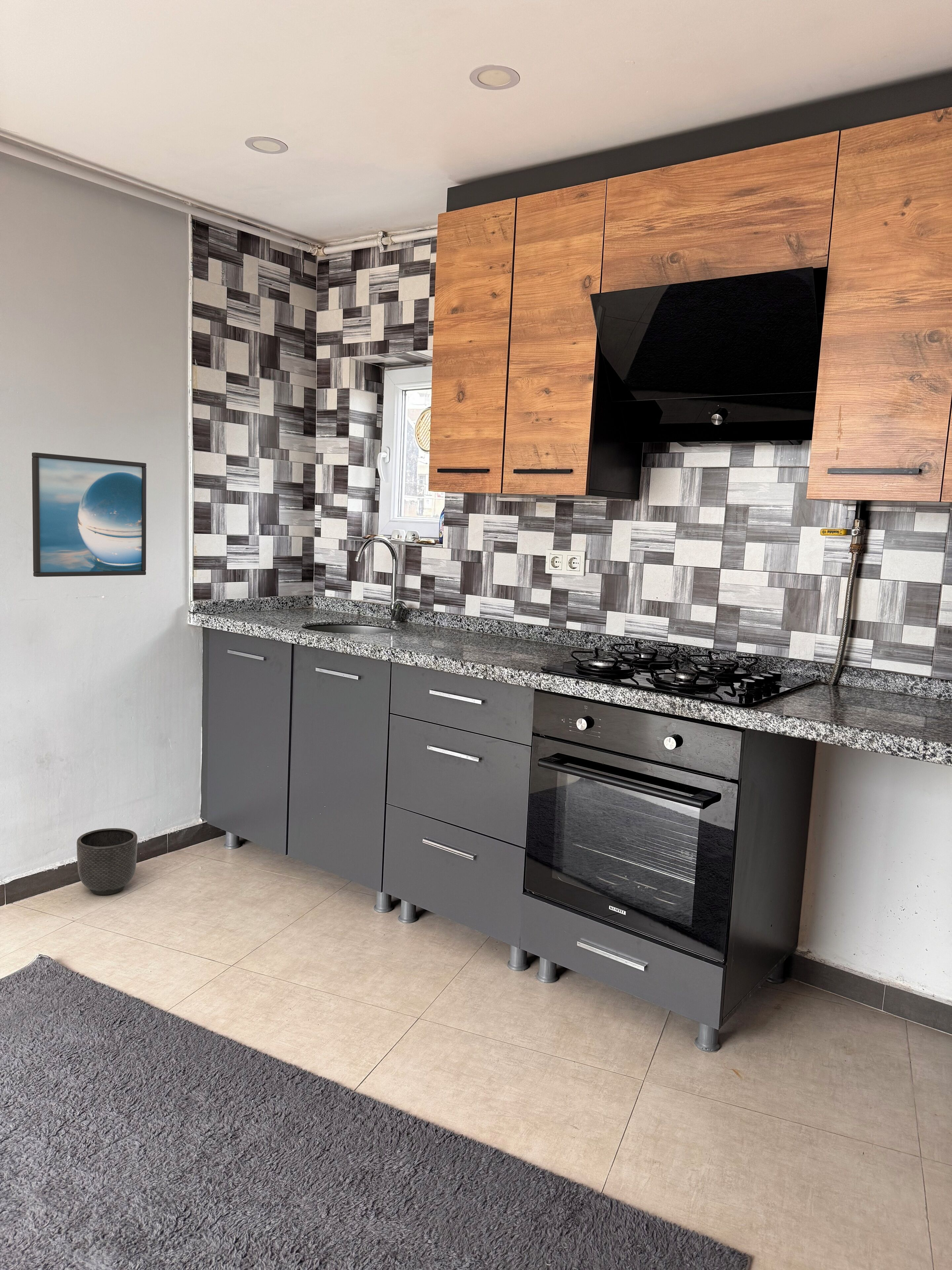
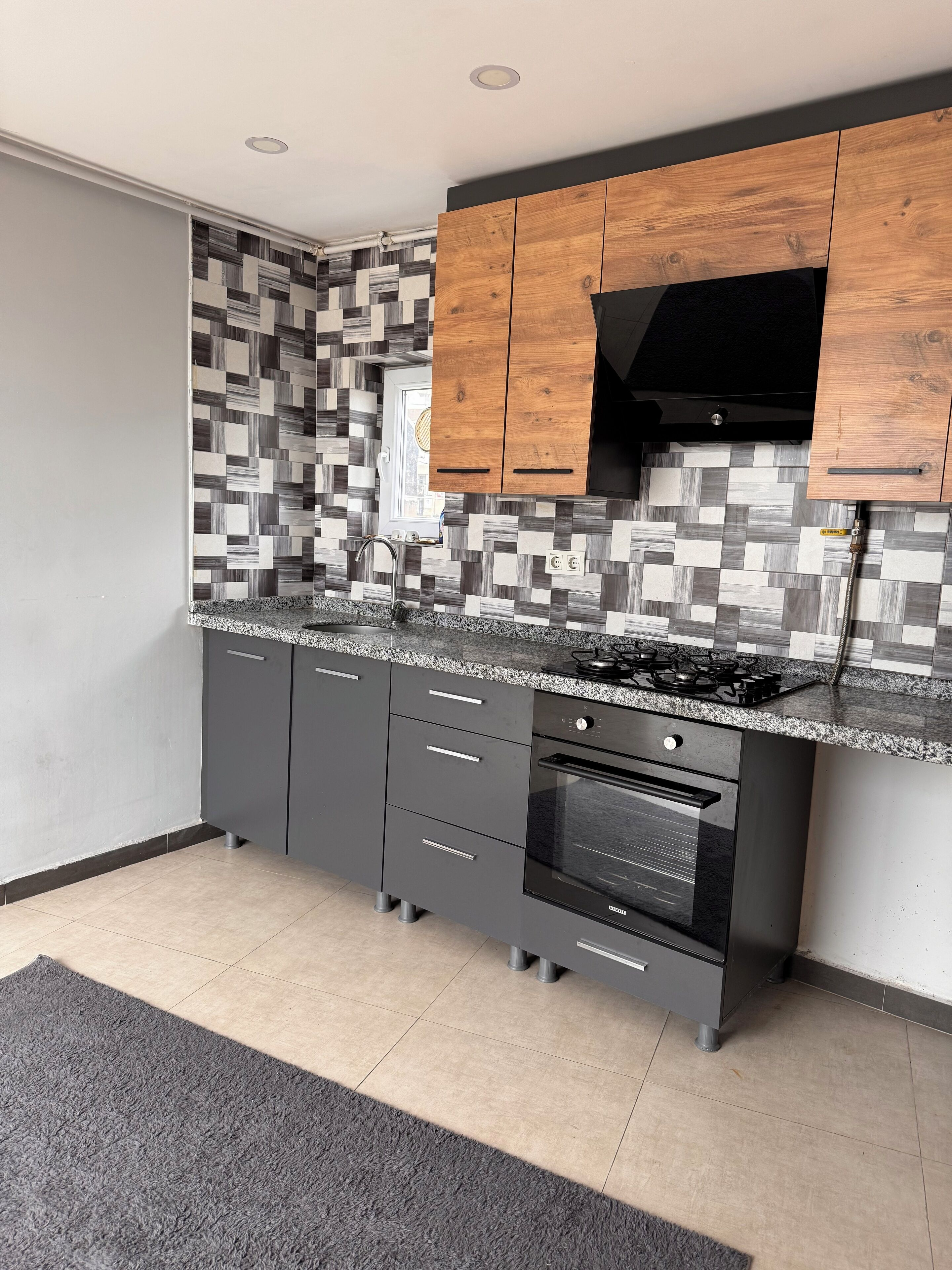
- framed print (92, 517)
- planter (107, 863)
